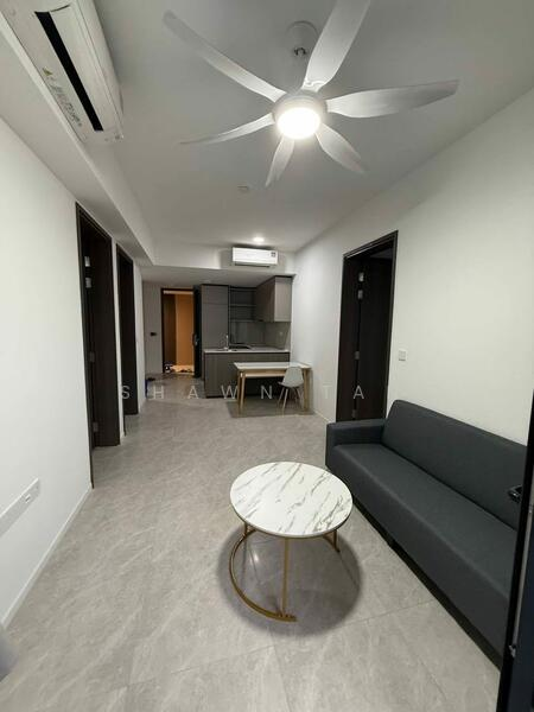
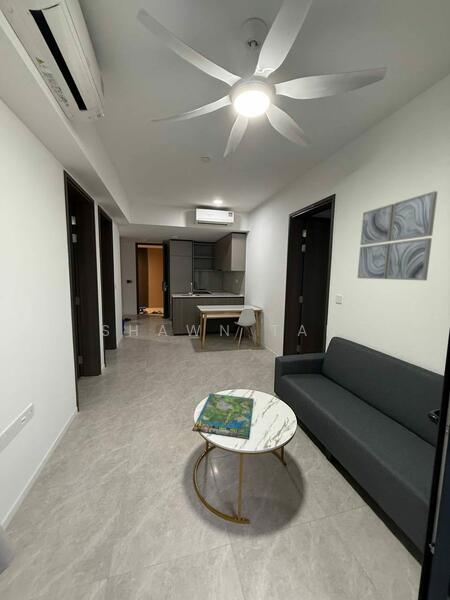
+ board game (226, 412)
+ wall art (390, 243)
